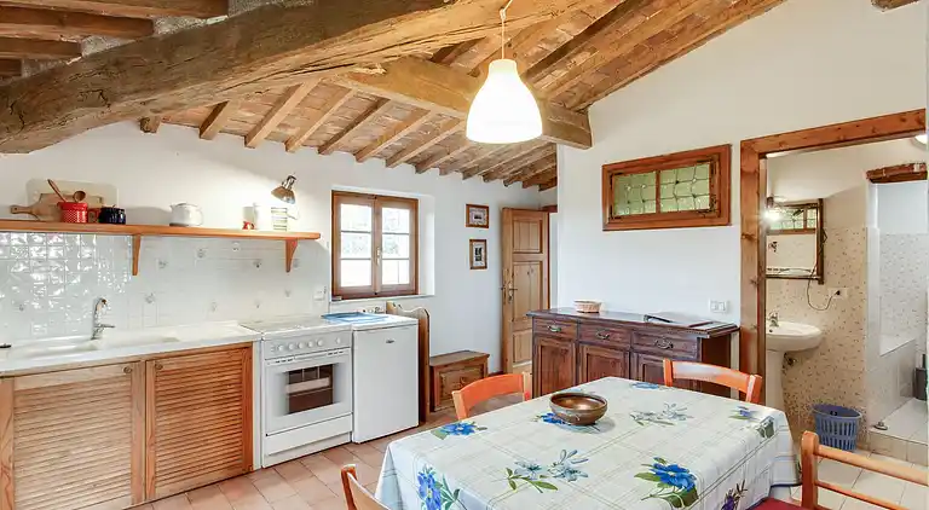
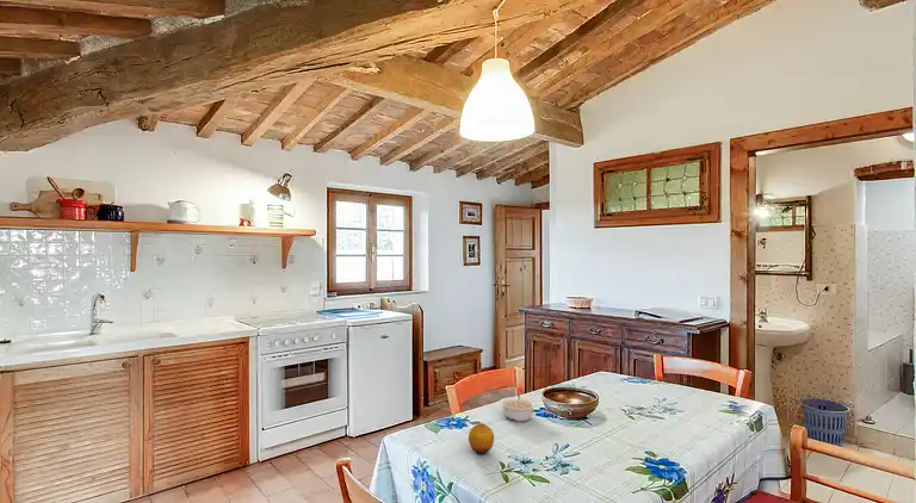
+ fruit (481, 437)
+ legume (516, 408)
